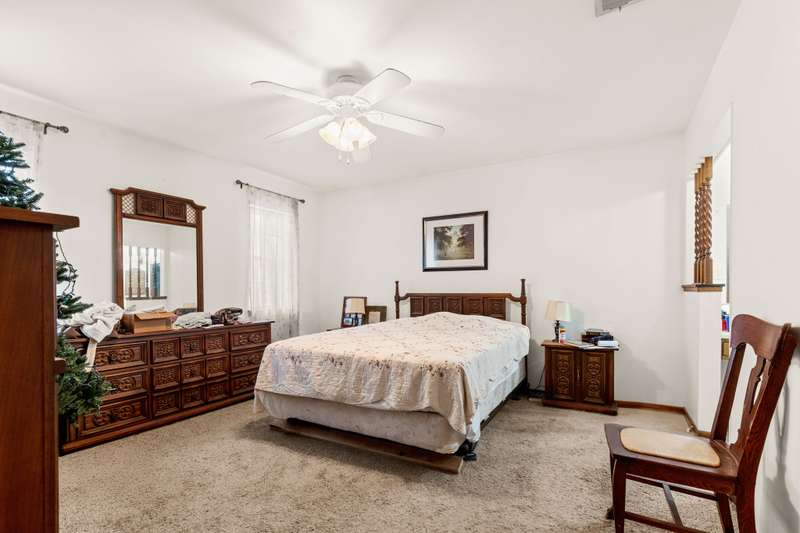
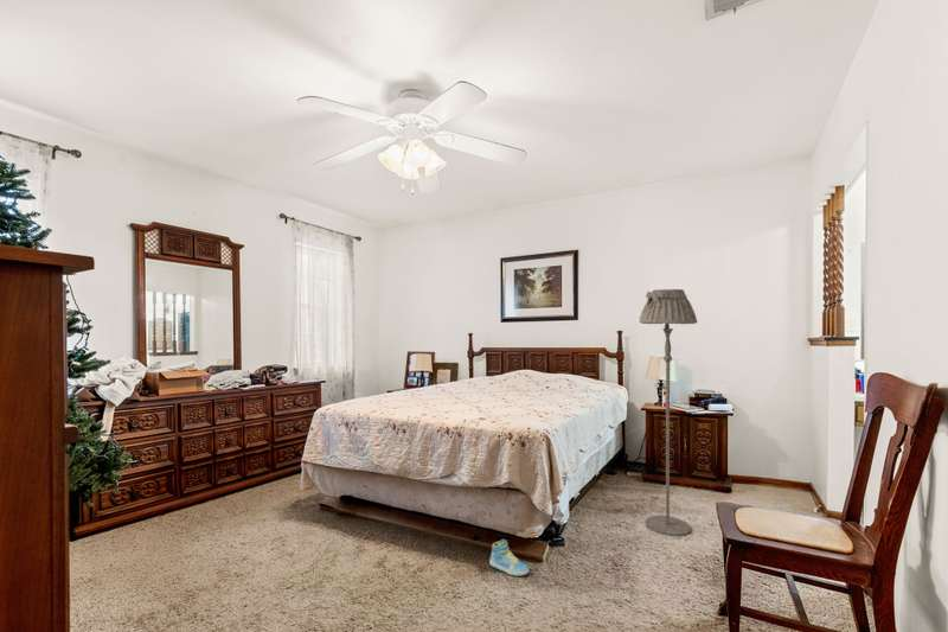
+ floor lamp (667, 408)
+ sneaker (508, 555)
